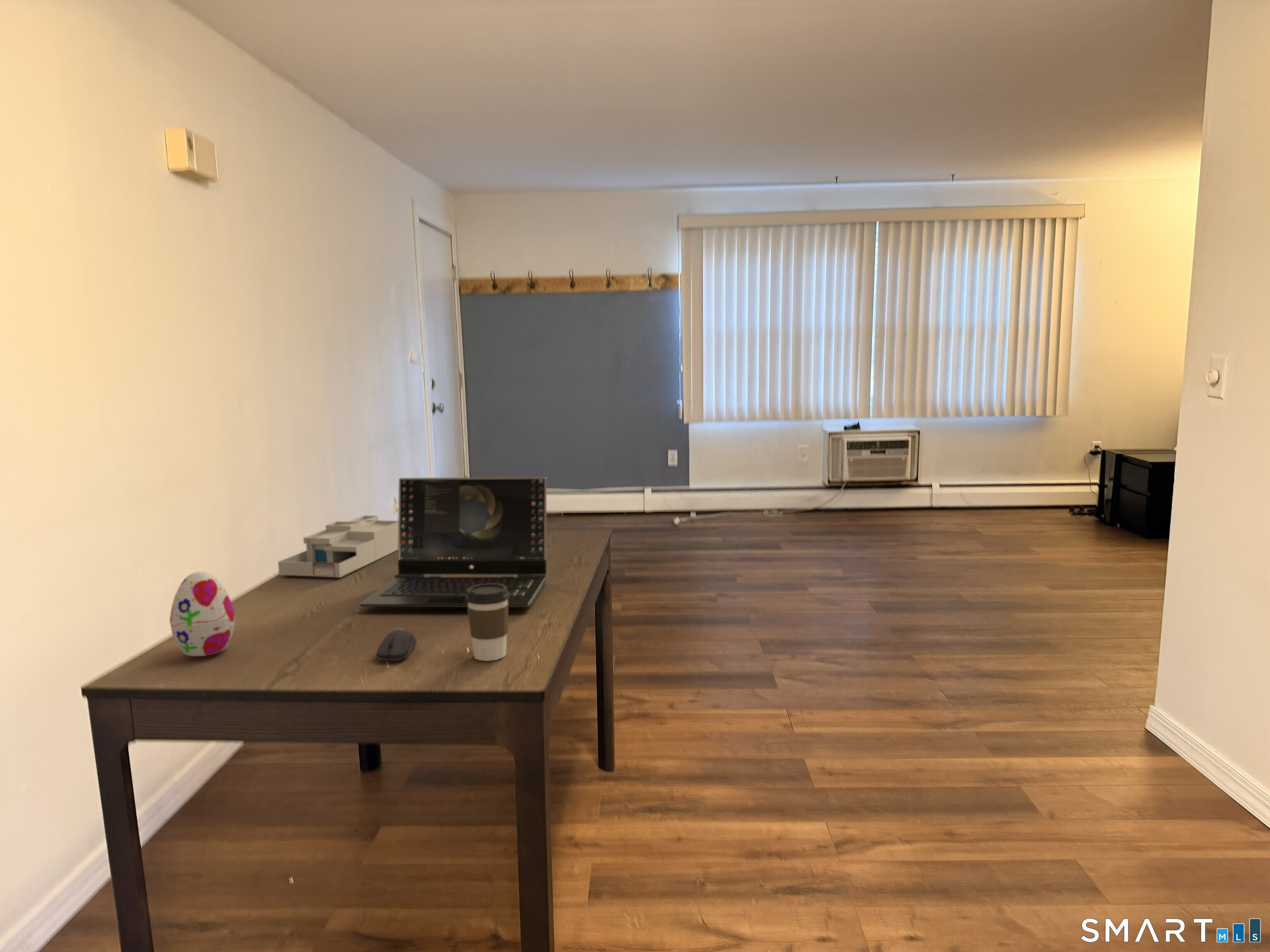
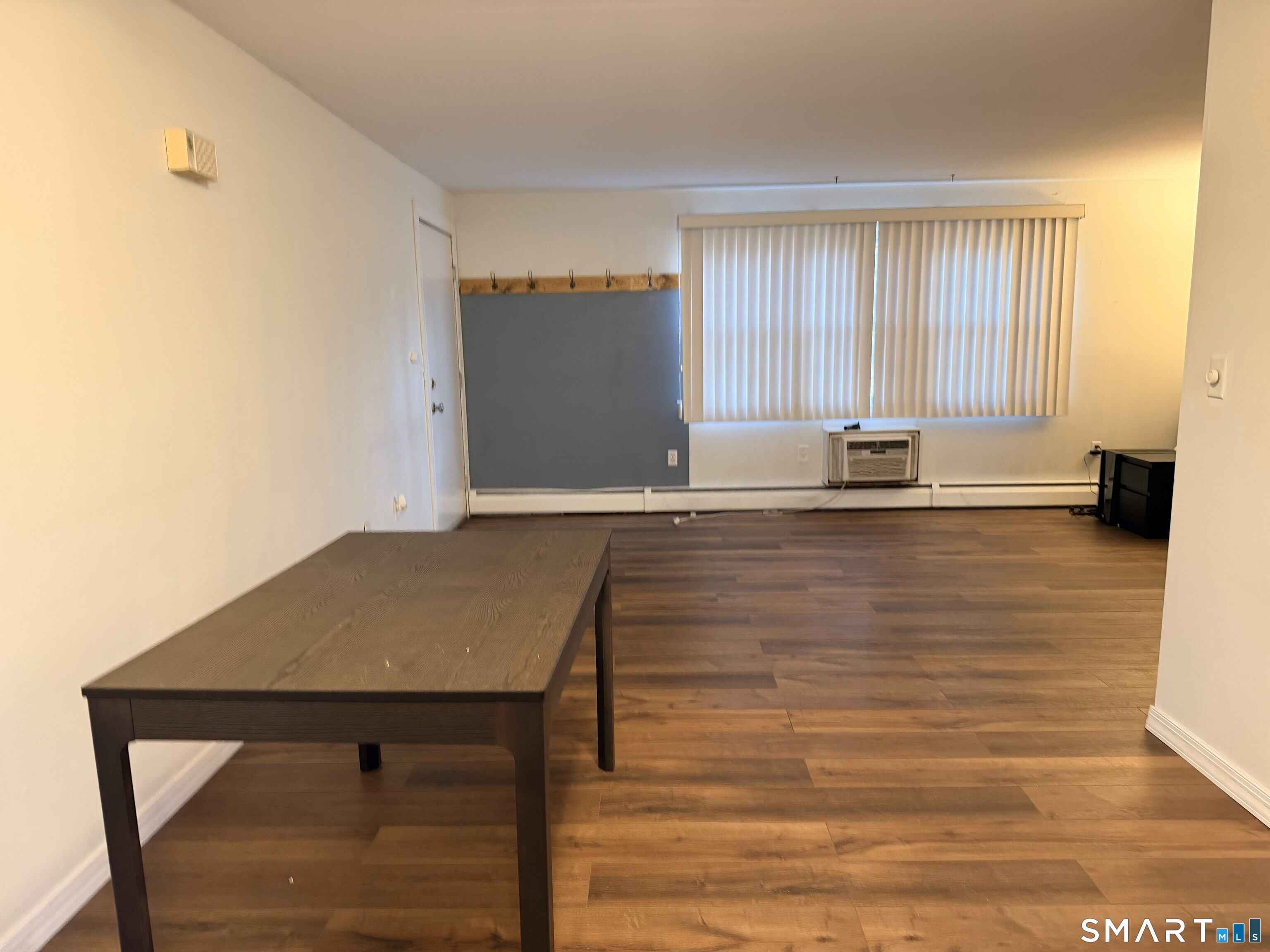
- decorative egg (202, 612)
- desk organizer (358, 538)
- laptop (459, 540)
- coffee cup (489, 622)
- computer mouse (397, 642)
